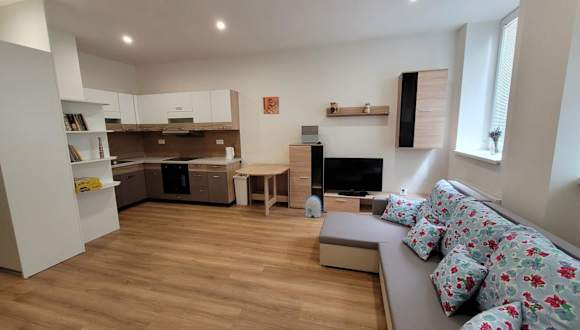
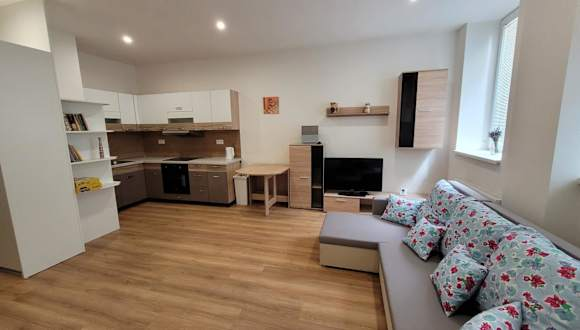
- sun visor (313, 205)
